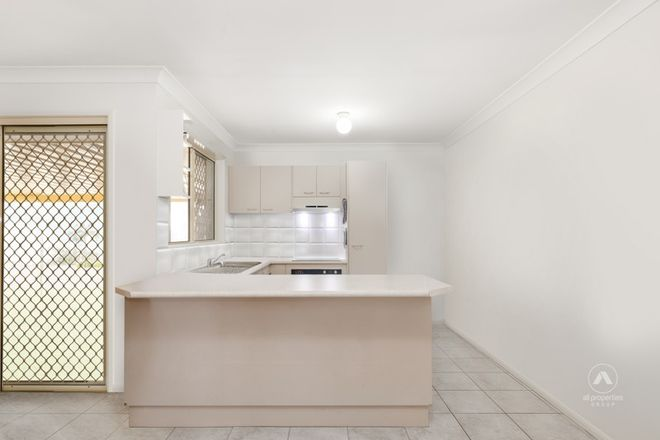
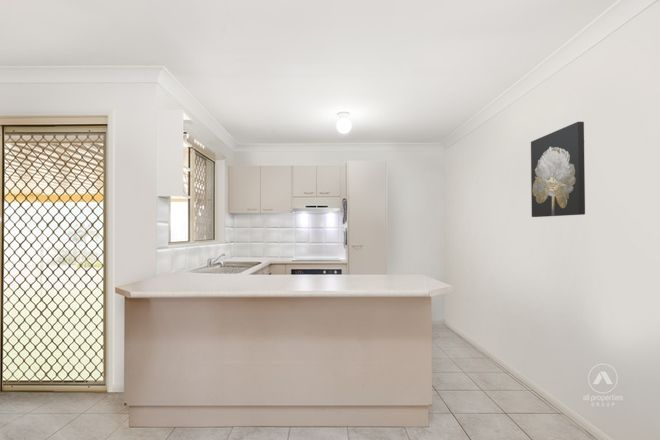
+ wall art (555, 174)
